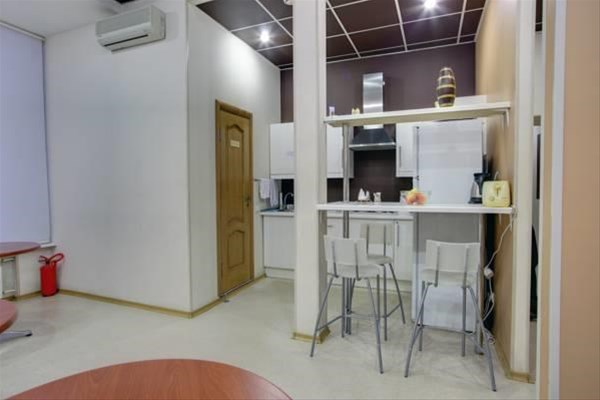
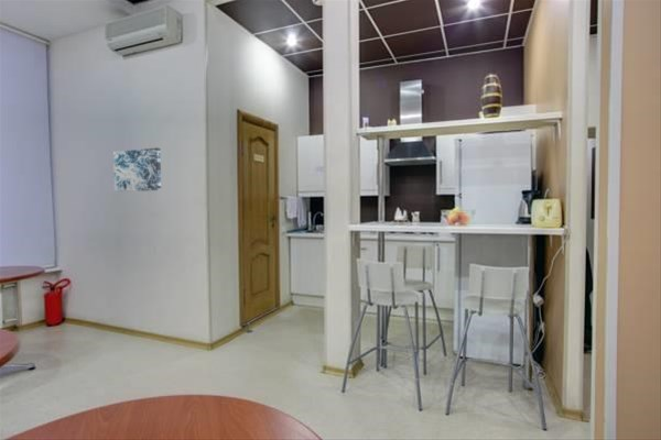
+ wall art (137, 170)
